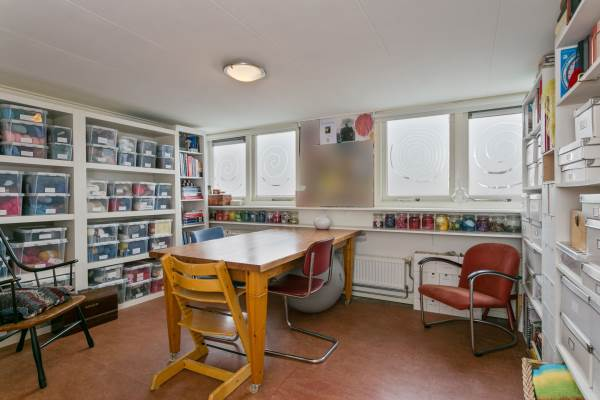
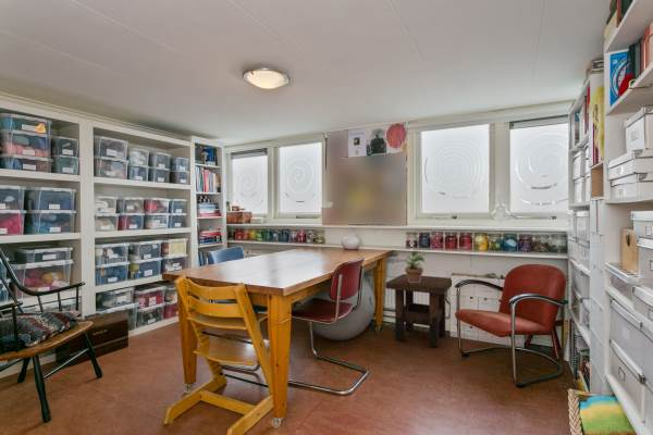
+ side table (420, 308)
+ potted plant (412, 264)
